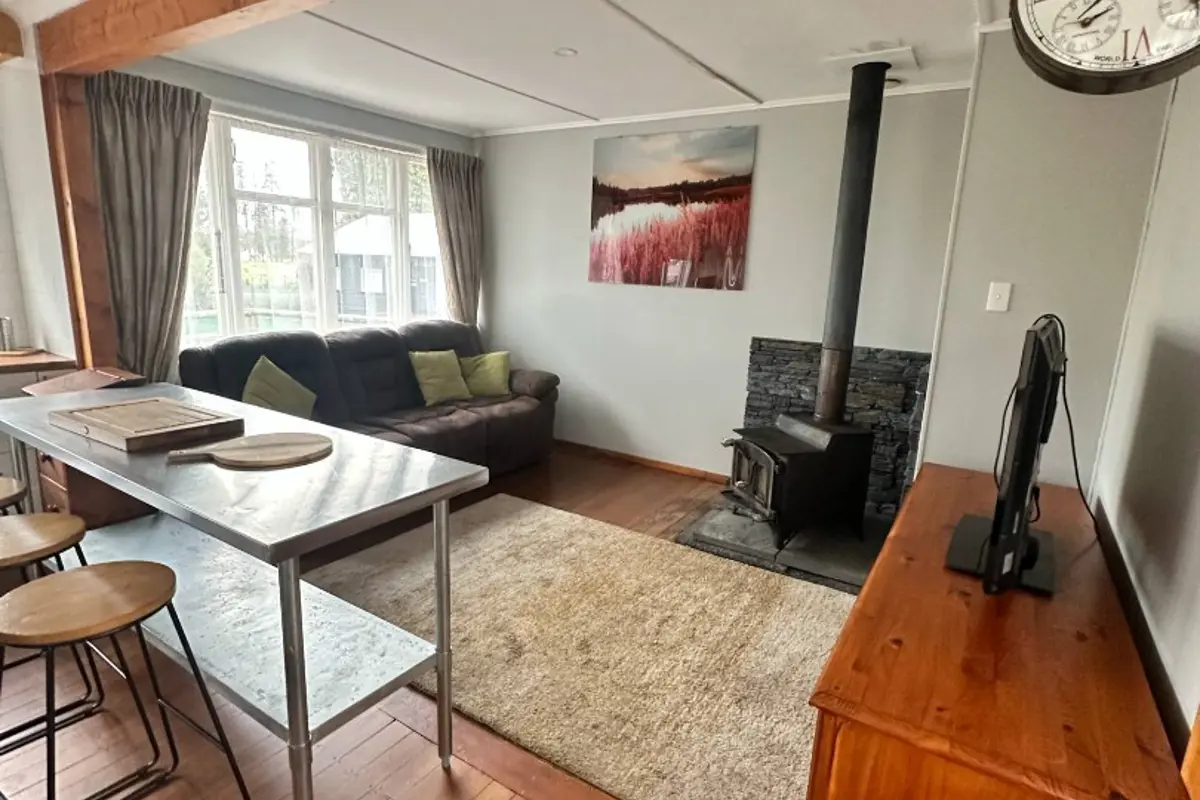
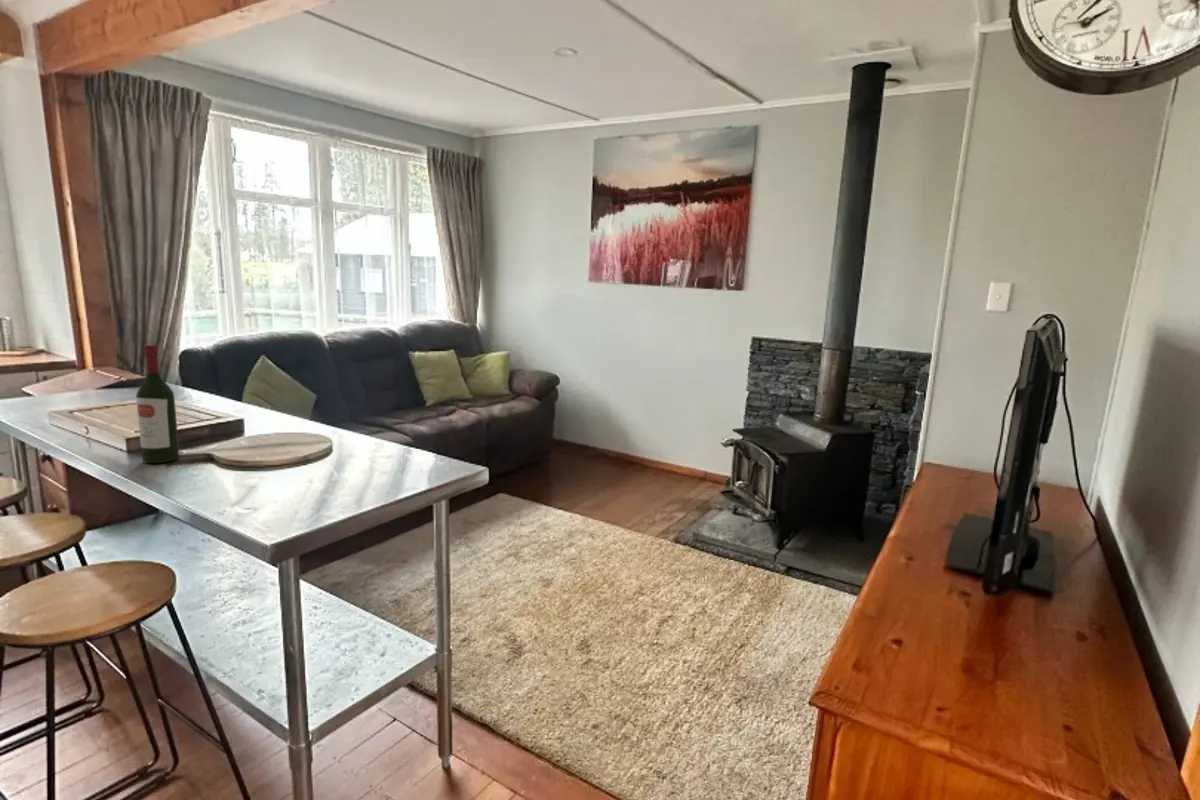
+ wine bottle (156, 402)
